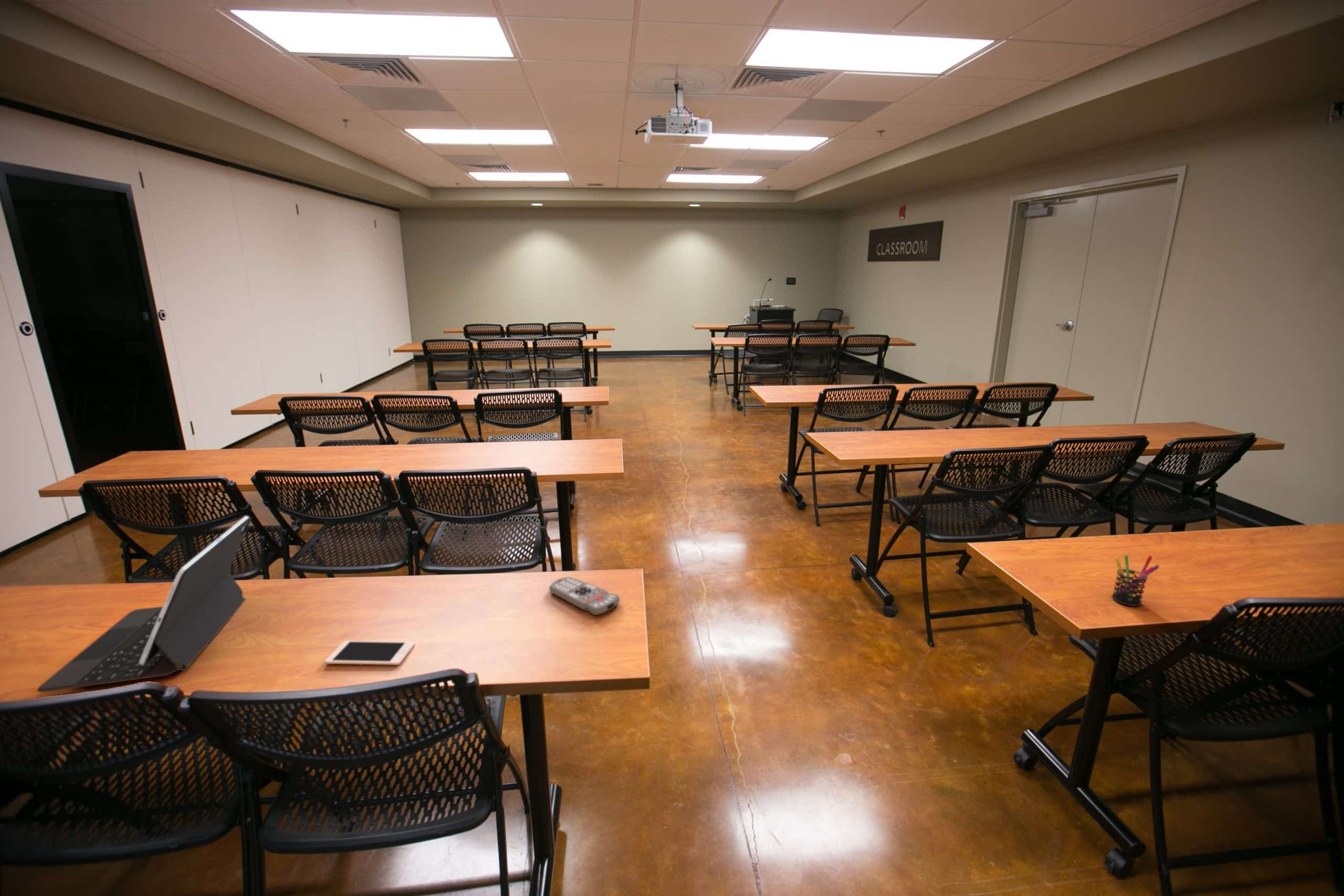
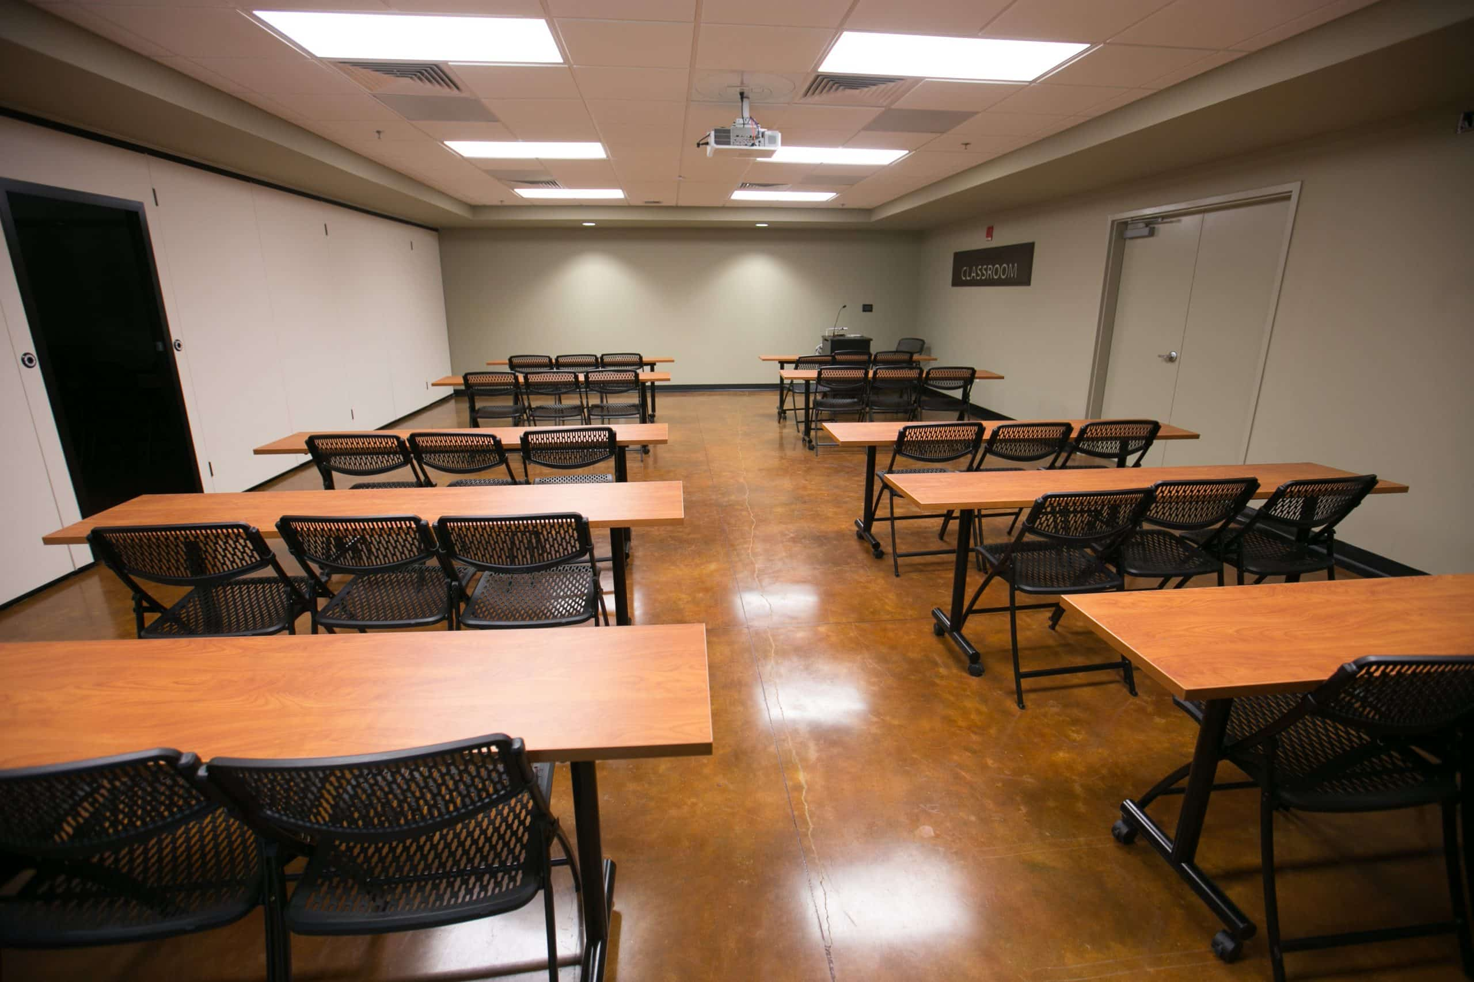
- cell phone (371, 652)
- tablet (174, 581)
- pen holder (1131, 577)
- remote control (582, 594)
